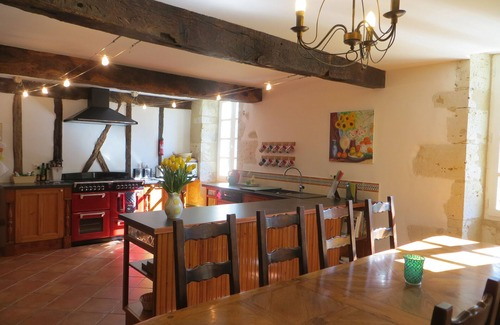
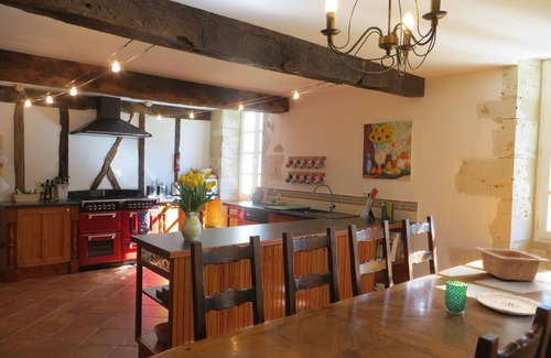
+ serving bowl (509, 264)
+ plate (509, 304)
